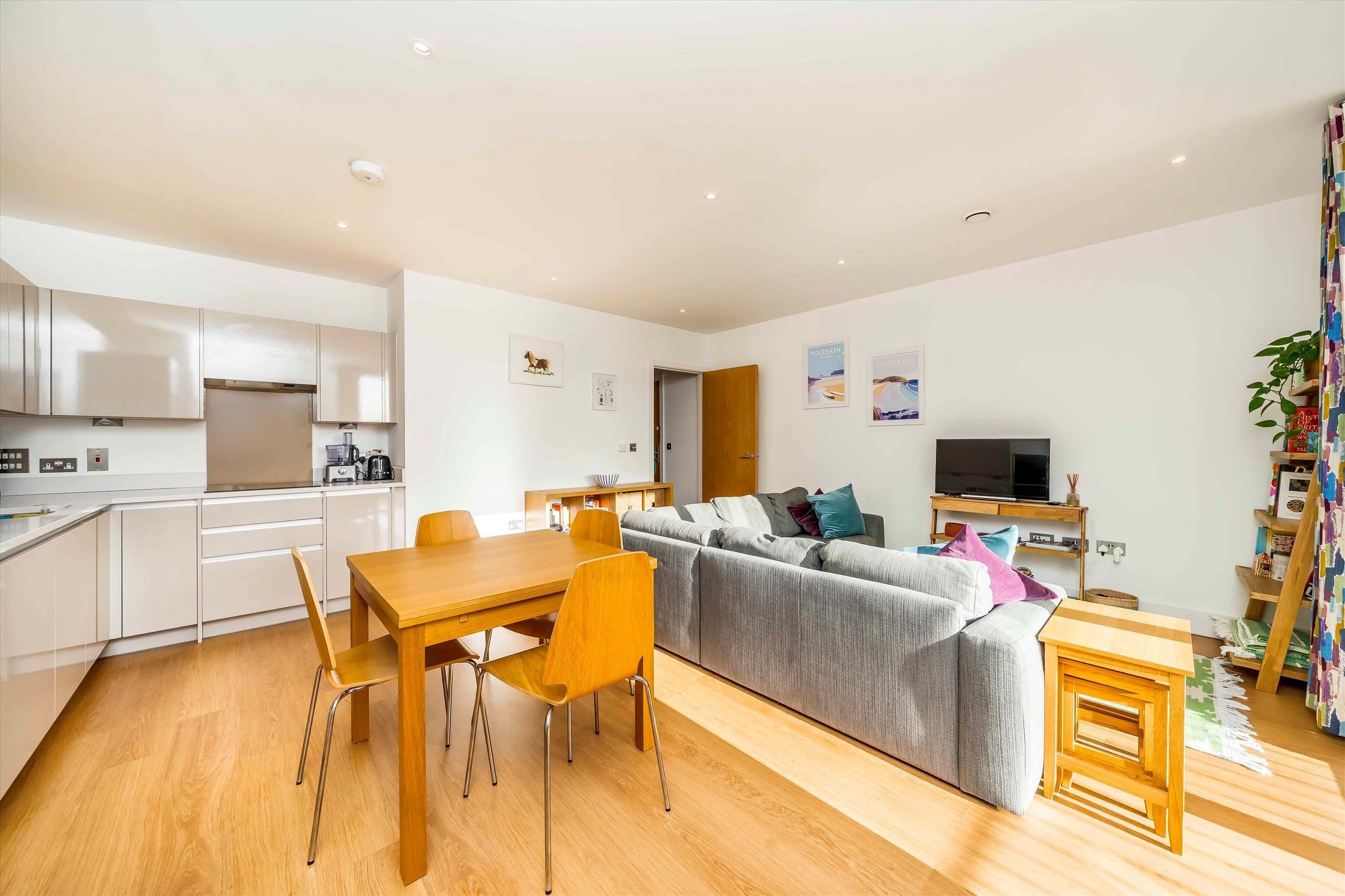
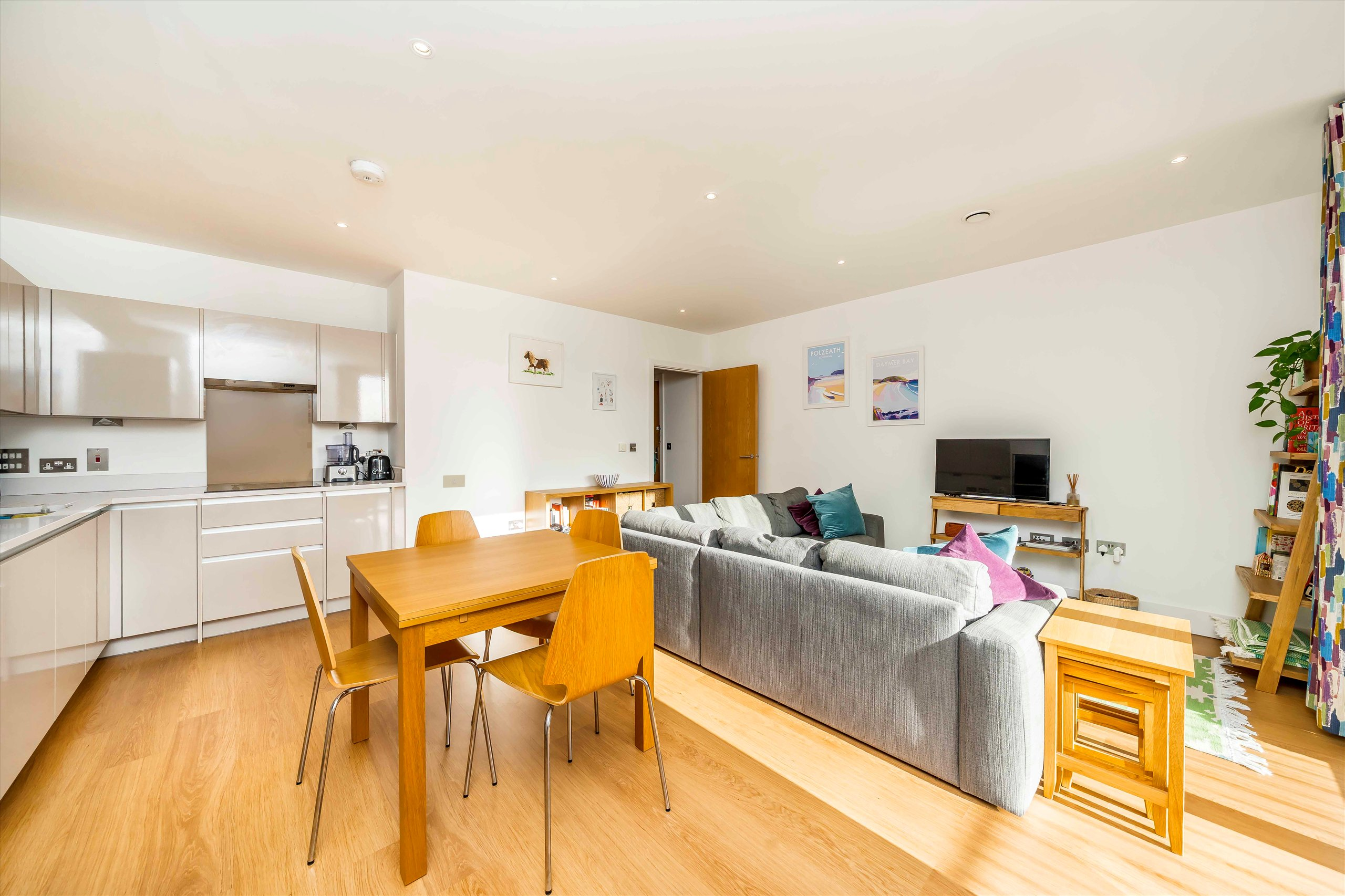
+ light switch (454, 481)
